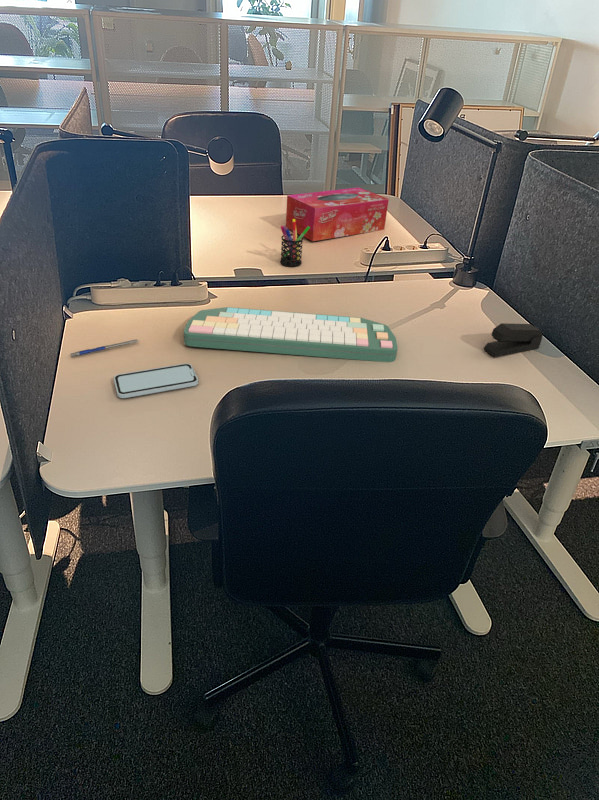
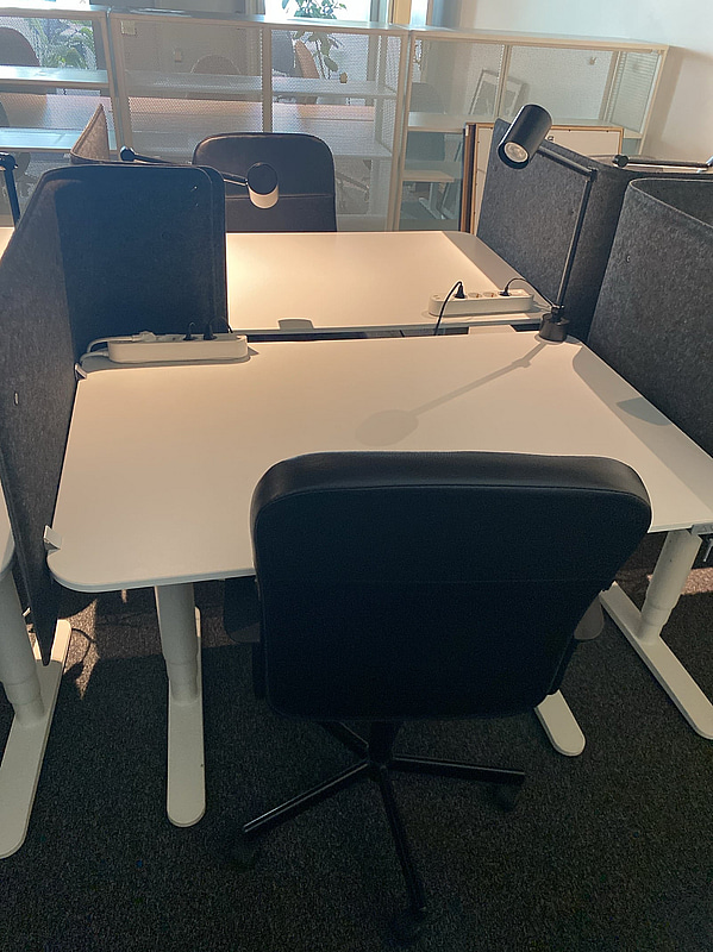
- smartphone (156, 380)
- tissue box (337, 212)
- computer keyboard (291, 331)
- pen (105, 347)
- pen holder (294, 241)
- stapler (515, 336)
